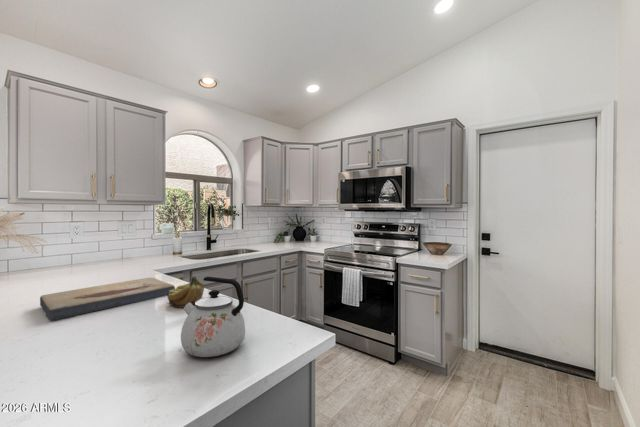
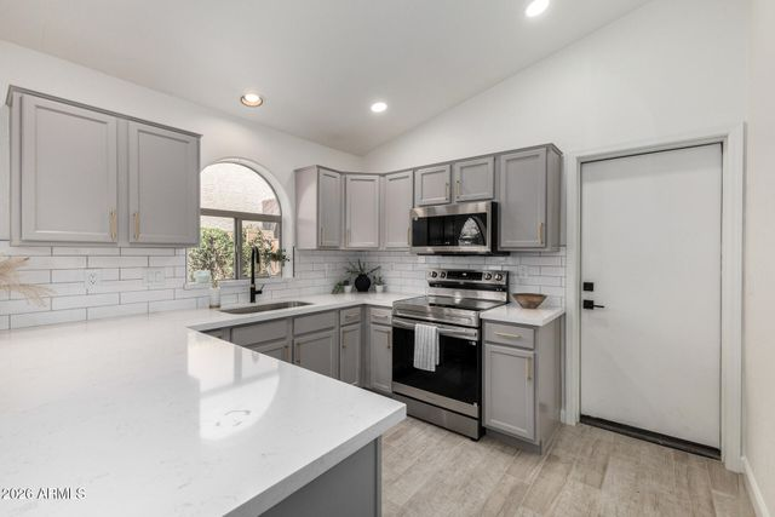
- kettle (213, 312)
- fish fossil (111, 294)
- fruit (184, 288)
